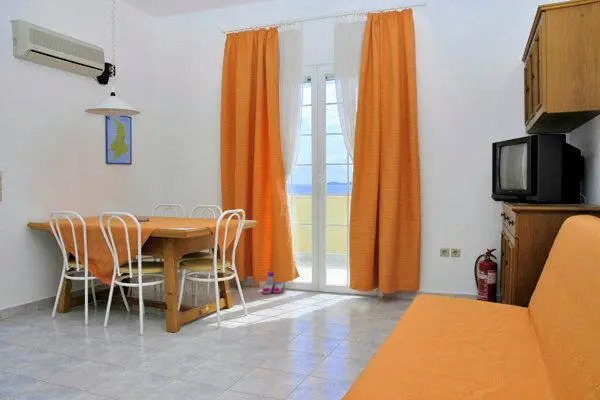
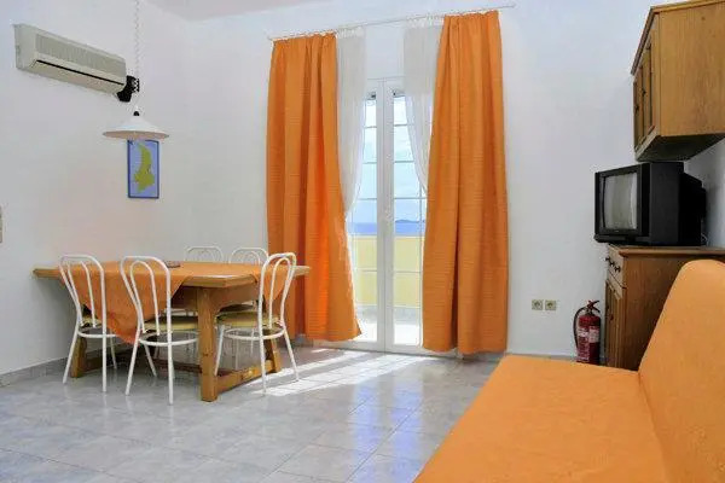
- boots (272, 280)
